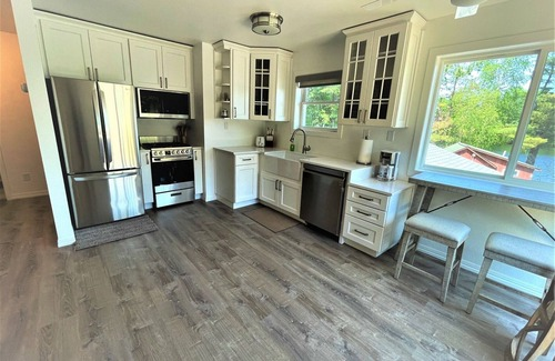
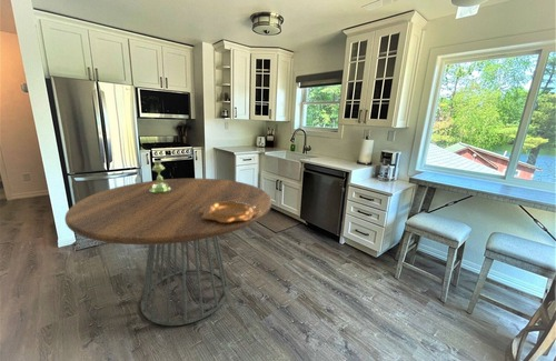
+ decorative bowl (230, 210)
+ candlestick (157, 177)
+ dining table (183, 247)
